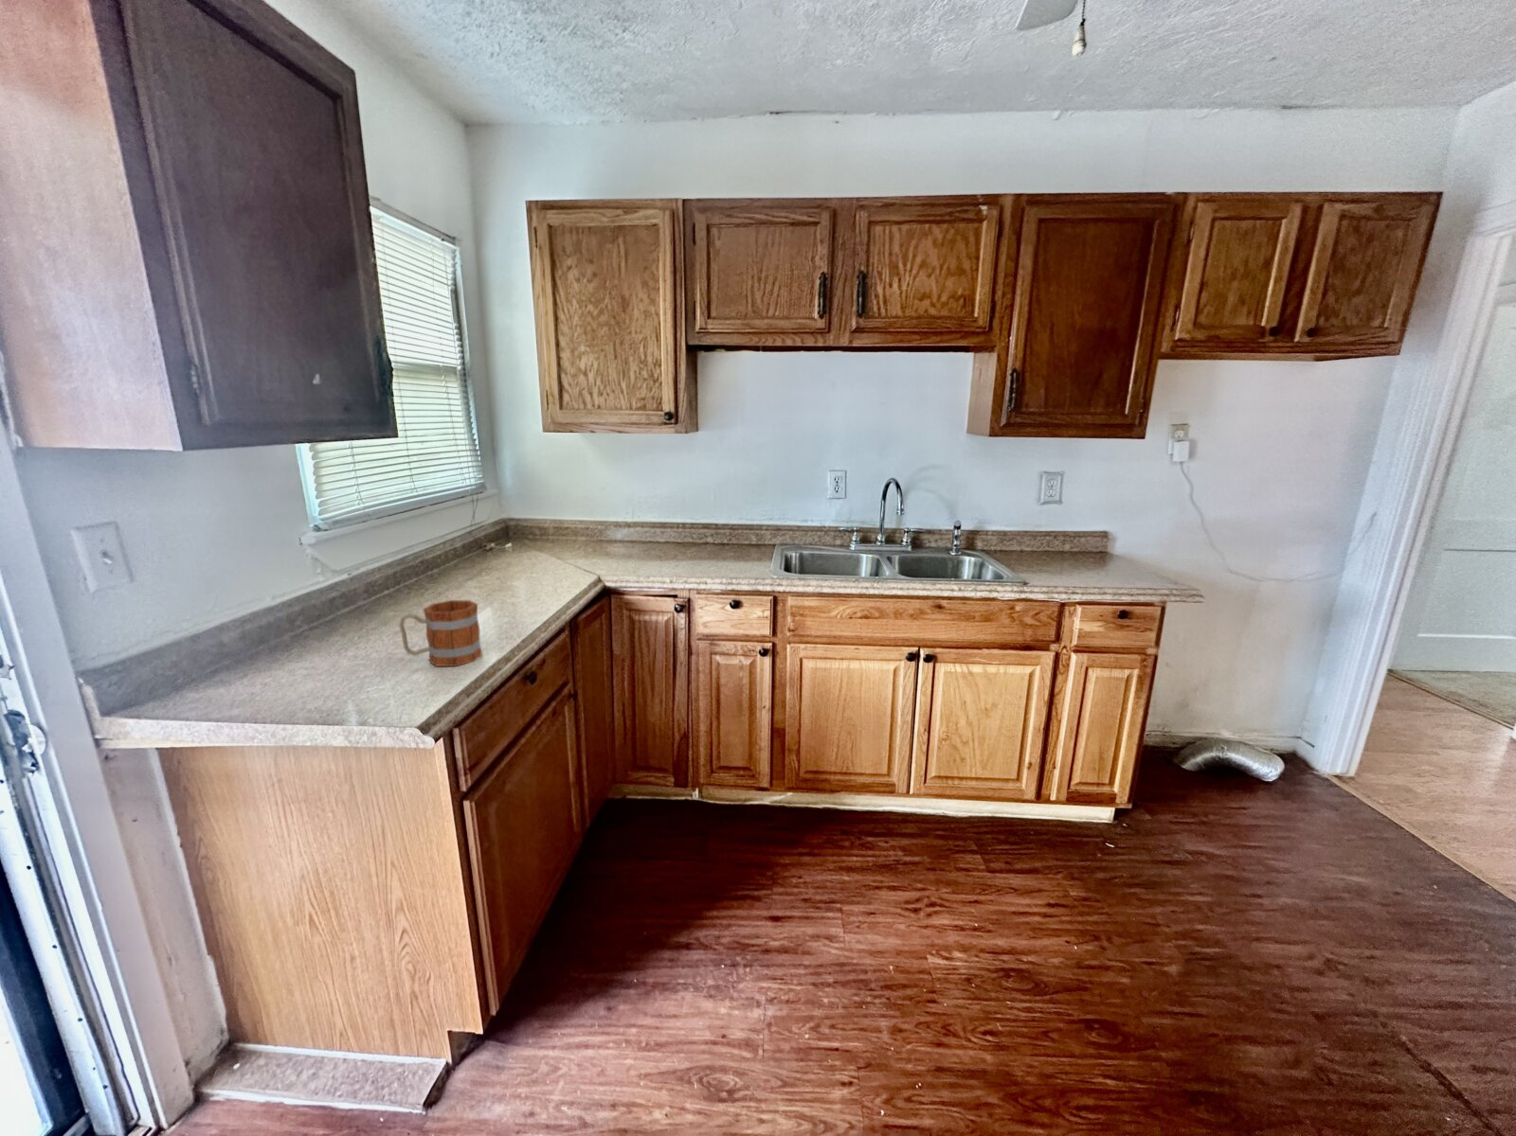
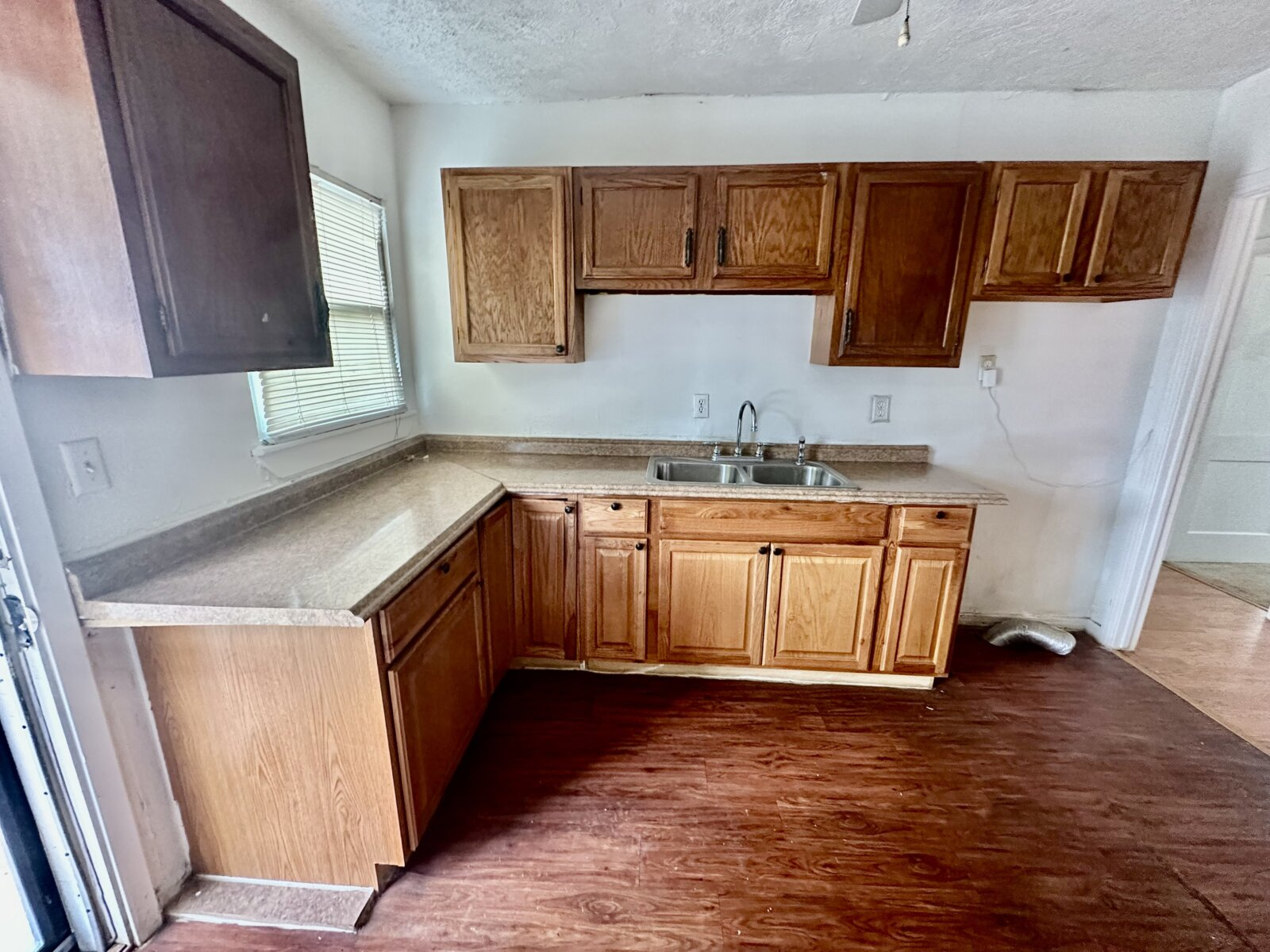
- mug (440, 634)
